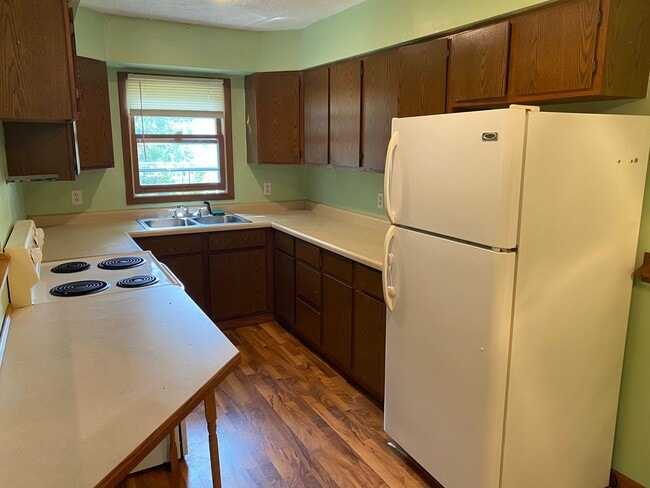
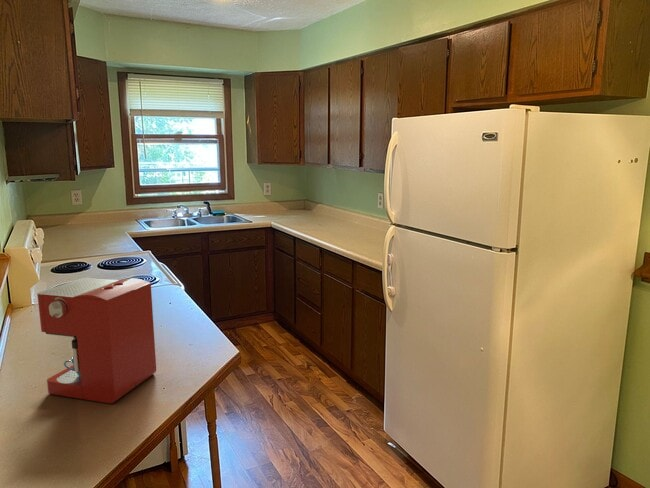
+ coffee maker (100, 335)
